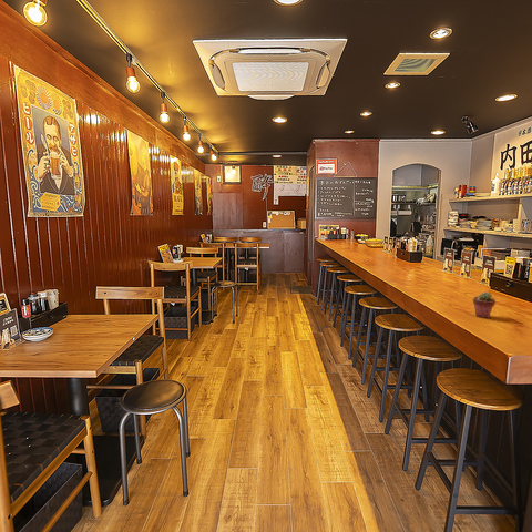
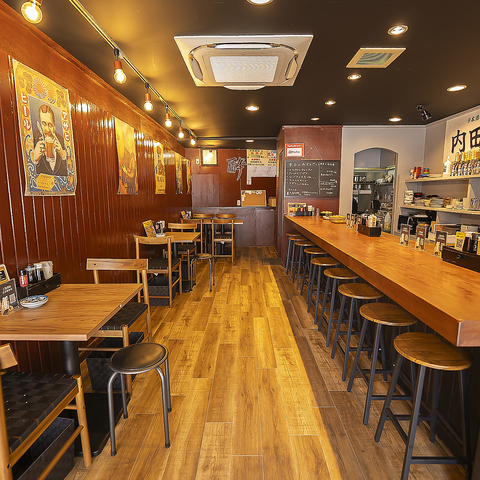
- potted succulent (483, 304)
